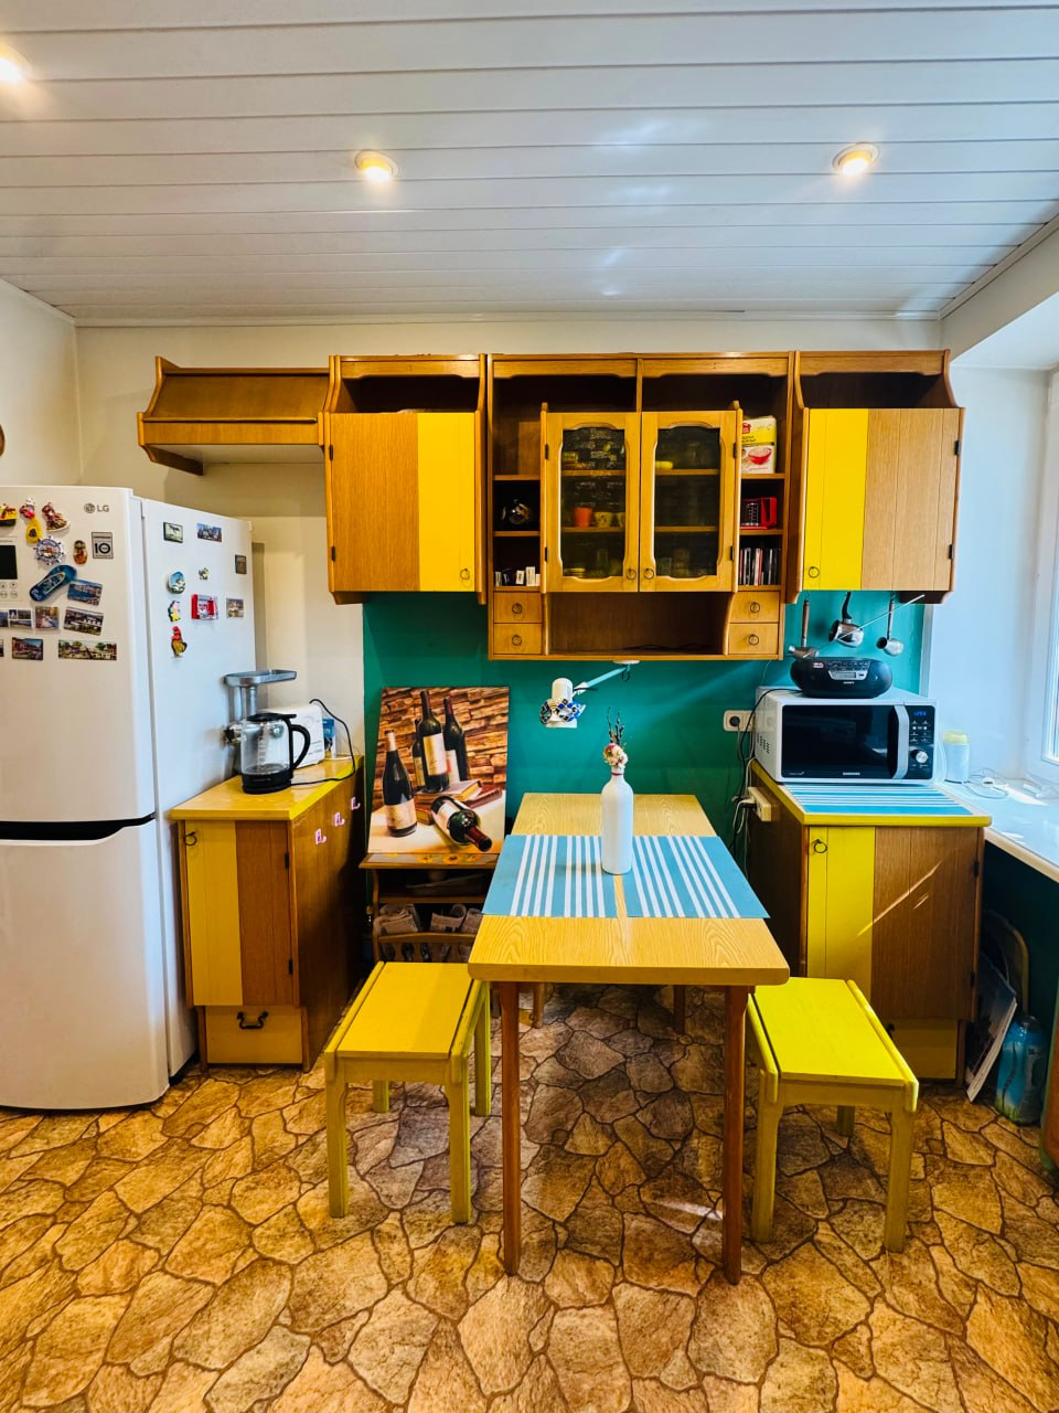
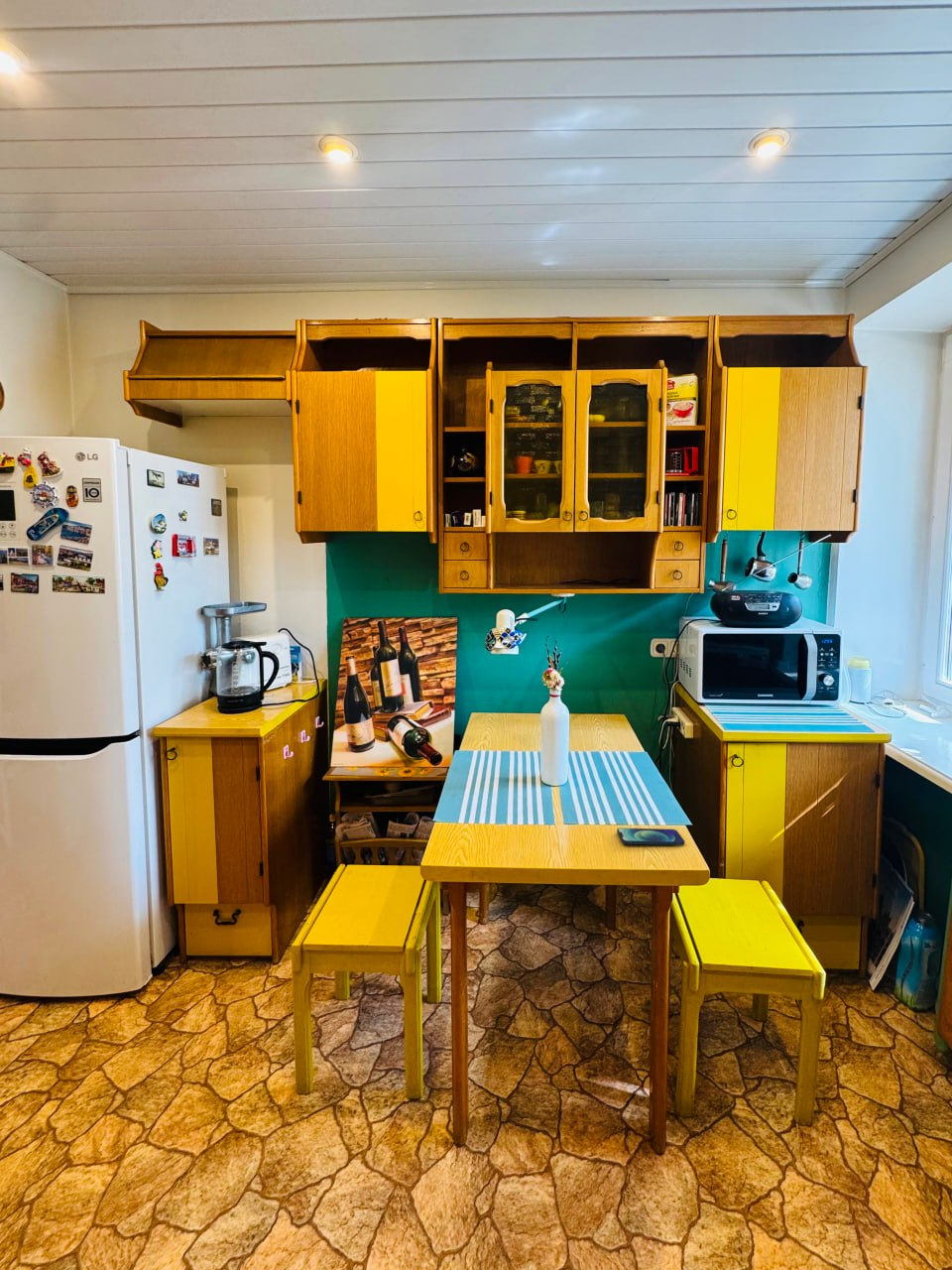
+ smartphone (650, 836)
